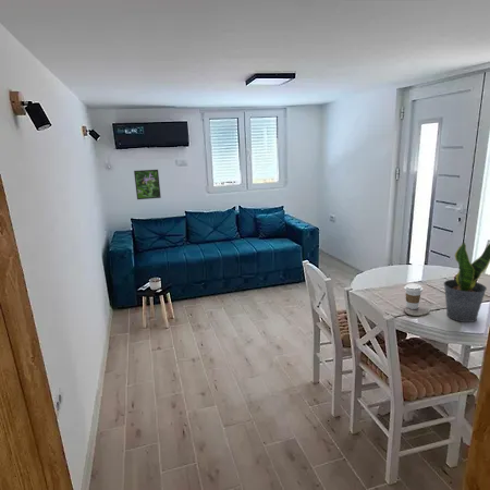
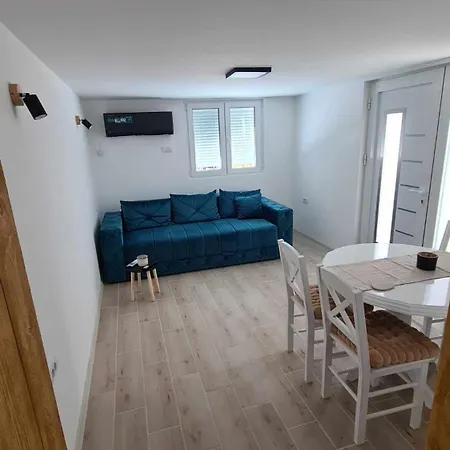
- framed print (147, 184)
- coffee cup (413, 296)
- potted plant (465, 278)
